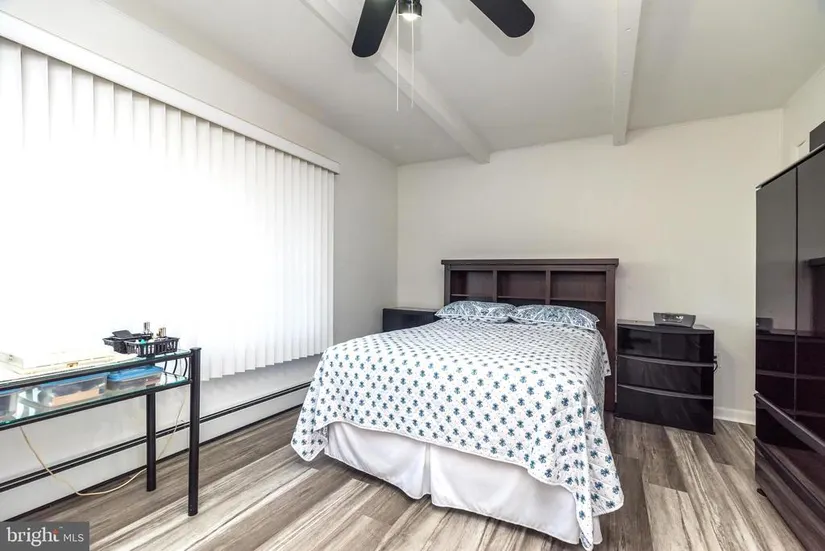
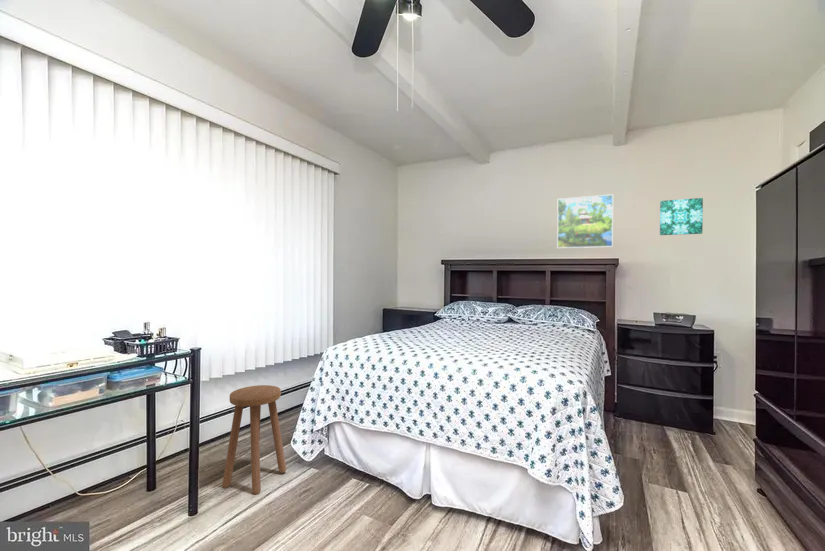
+ wall art (680, 217)
+ stool (255, 435)
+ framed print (584, 222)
